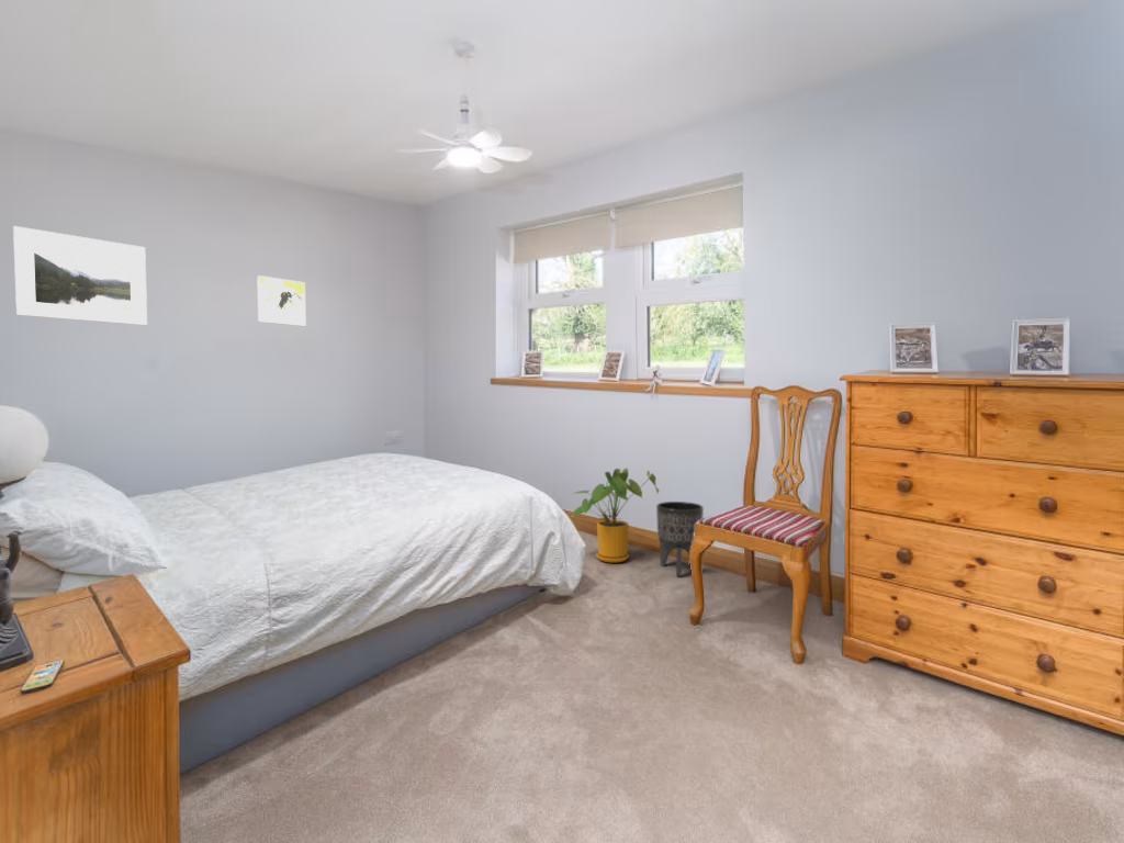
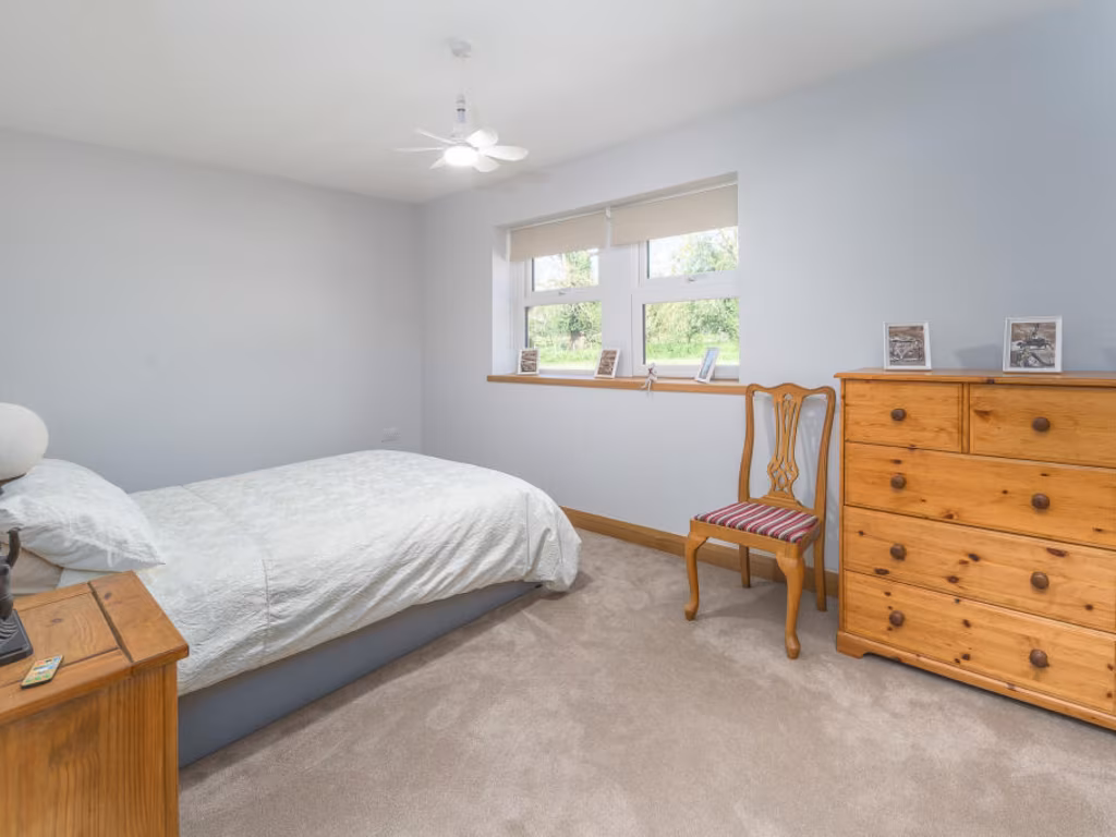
- house plant (611, 513)
- planter (678, 538)
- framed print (282, 301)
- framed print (85, 279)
